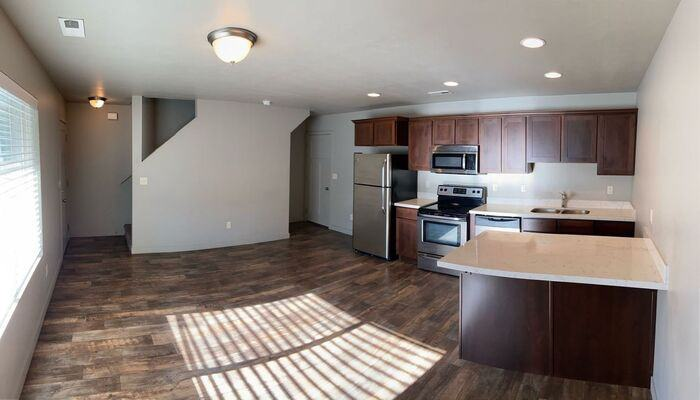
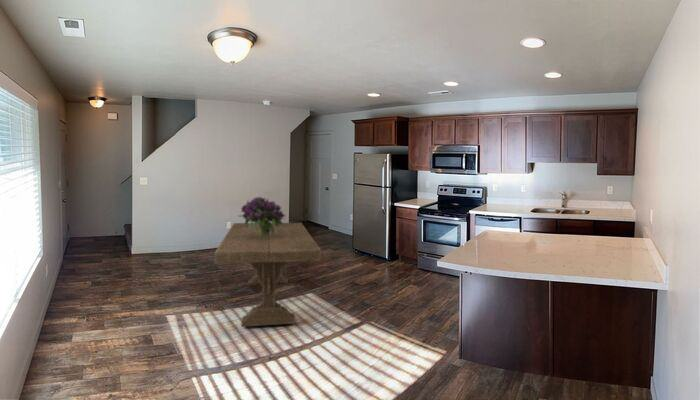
+ bouquet (263, 216)
+ dining table (268, 267)
